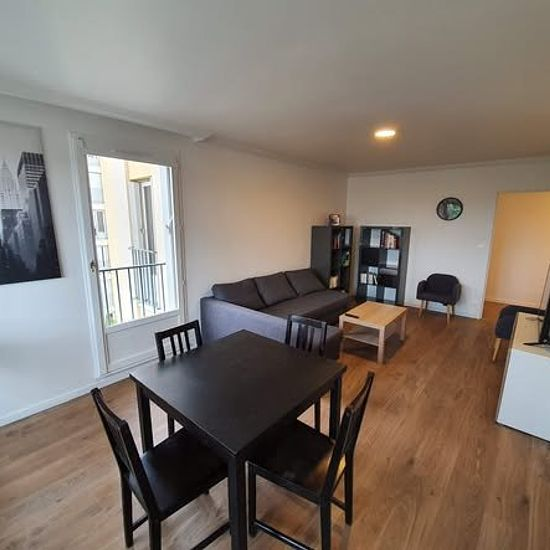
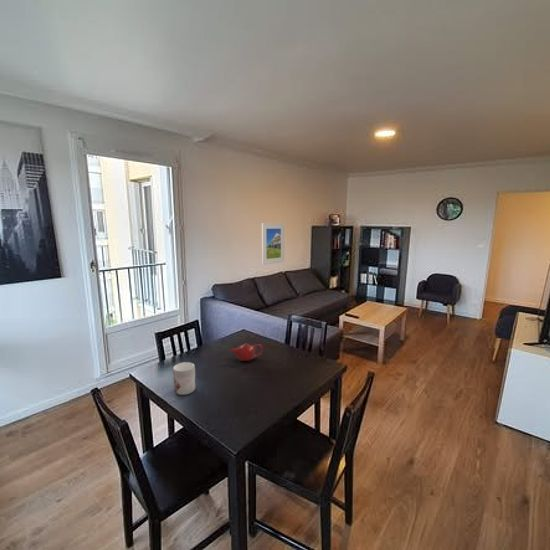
+ teapot (246, 351)
+ mug (184, 377)
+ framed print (273, 243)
